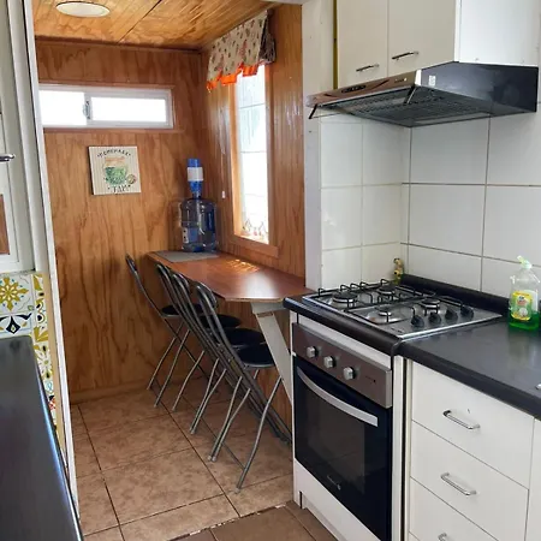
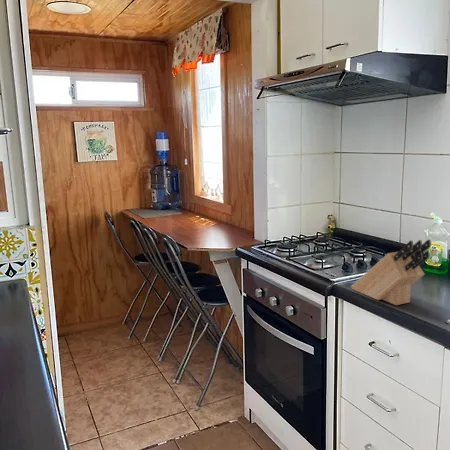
+ knife block (390, 266)
